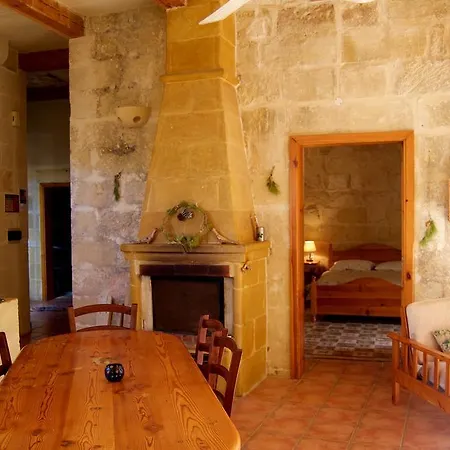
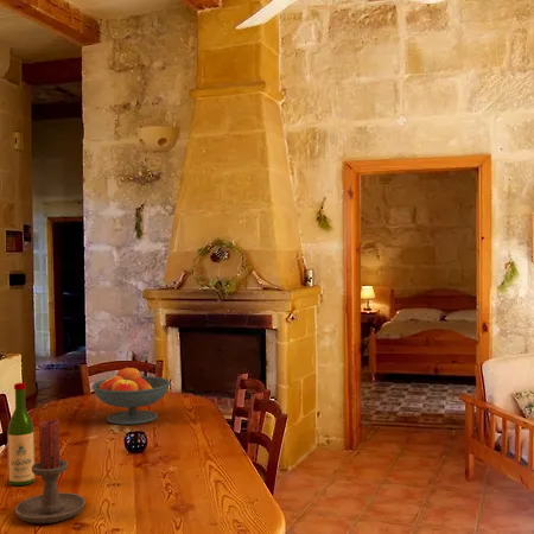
+ candle holder (49, 463)
+ fruit bowl (132, 394)
+ wine bottle (20, 432)
